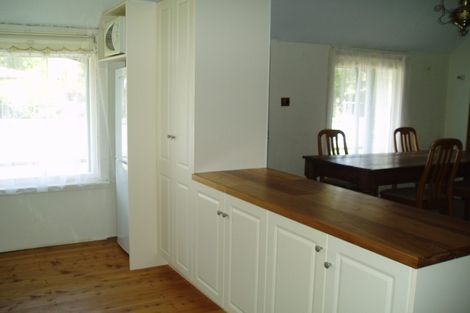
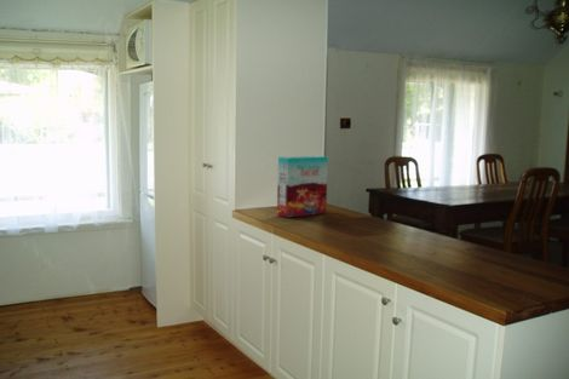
+ cereal box (303, 185)
